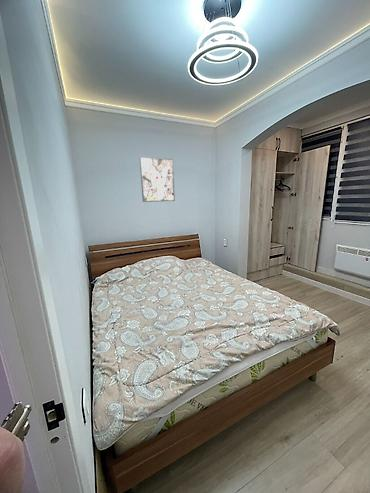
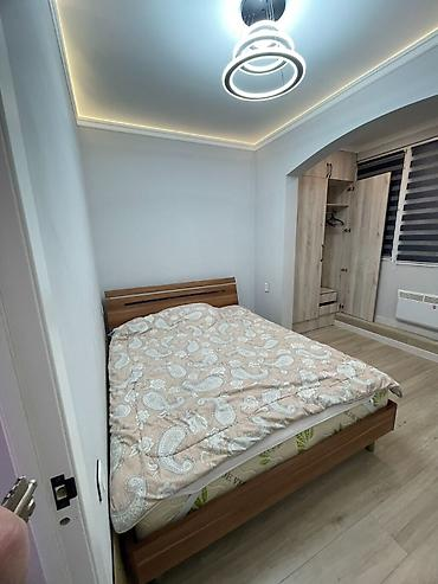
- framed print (158, 180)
